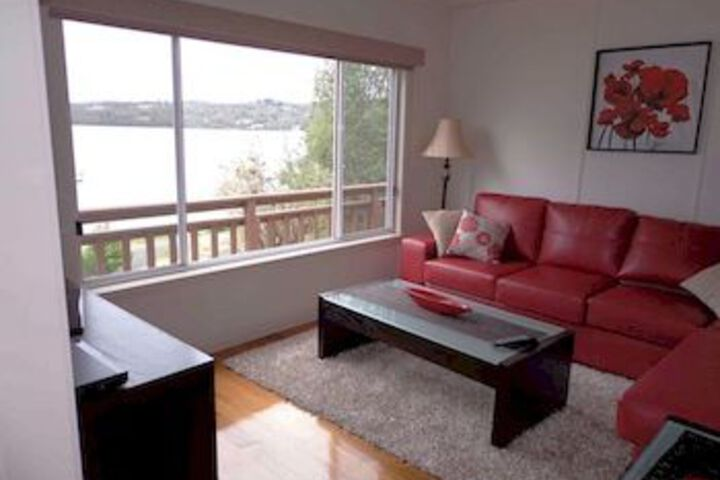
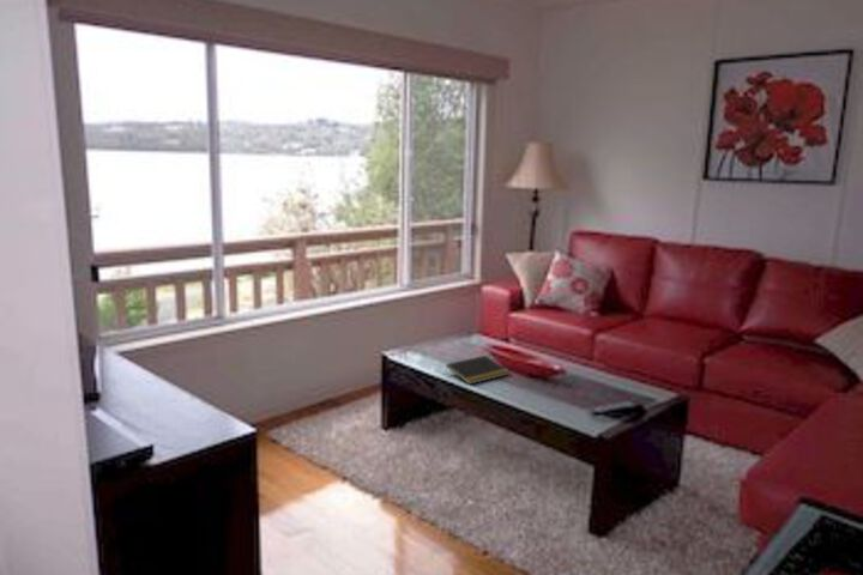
+ notepad (477, 369)
